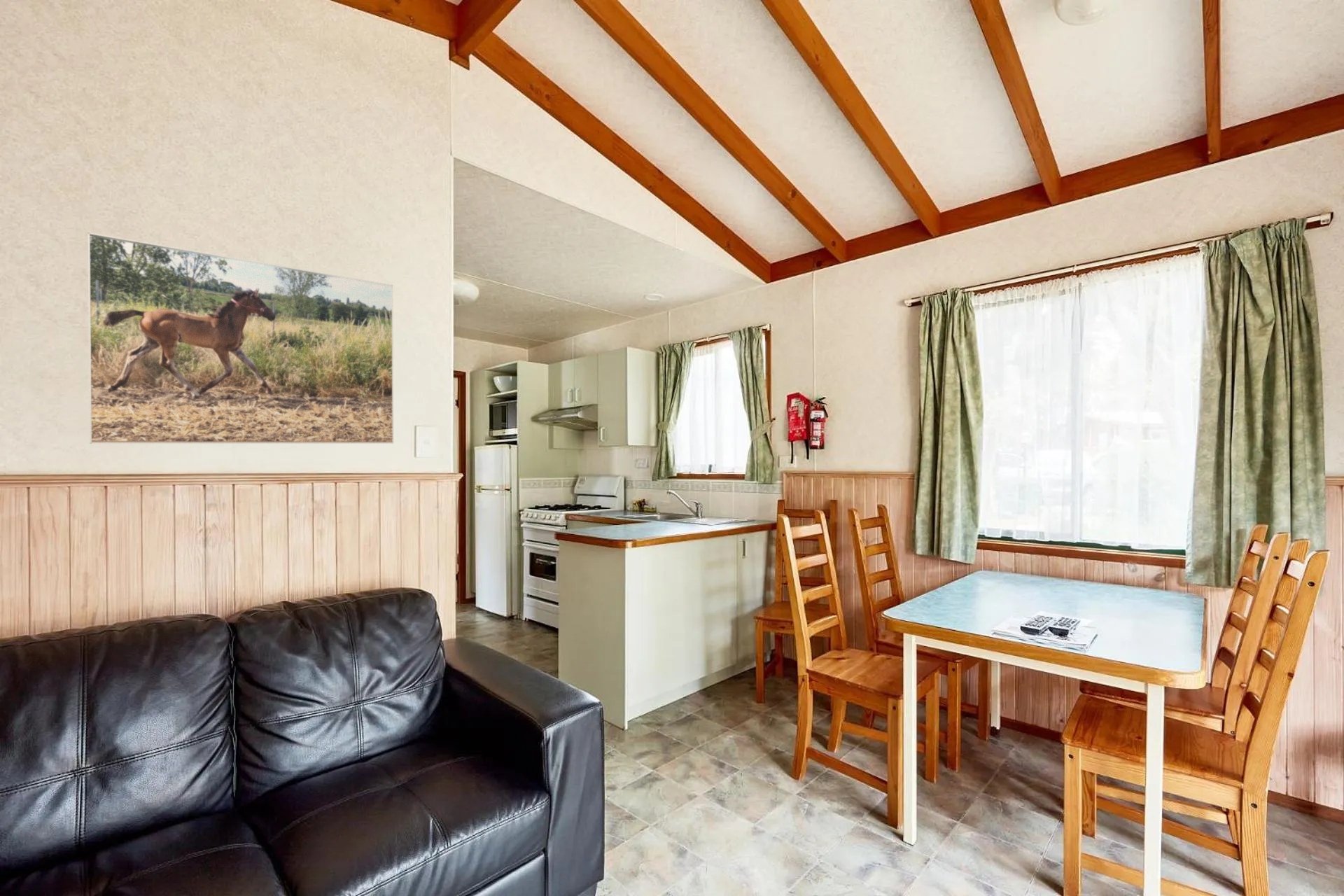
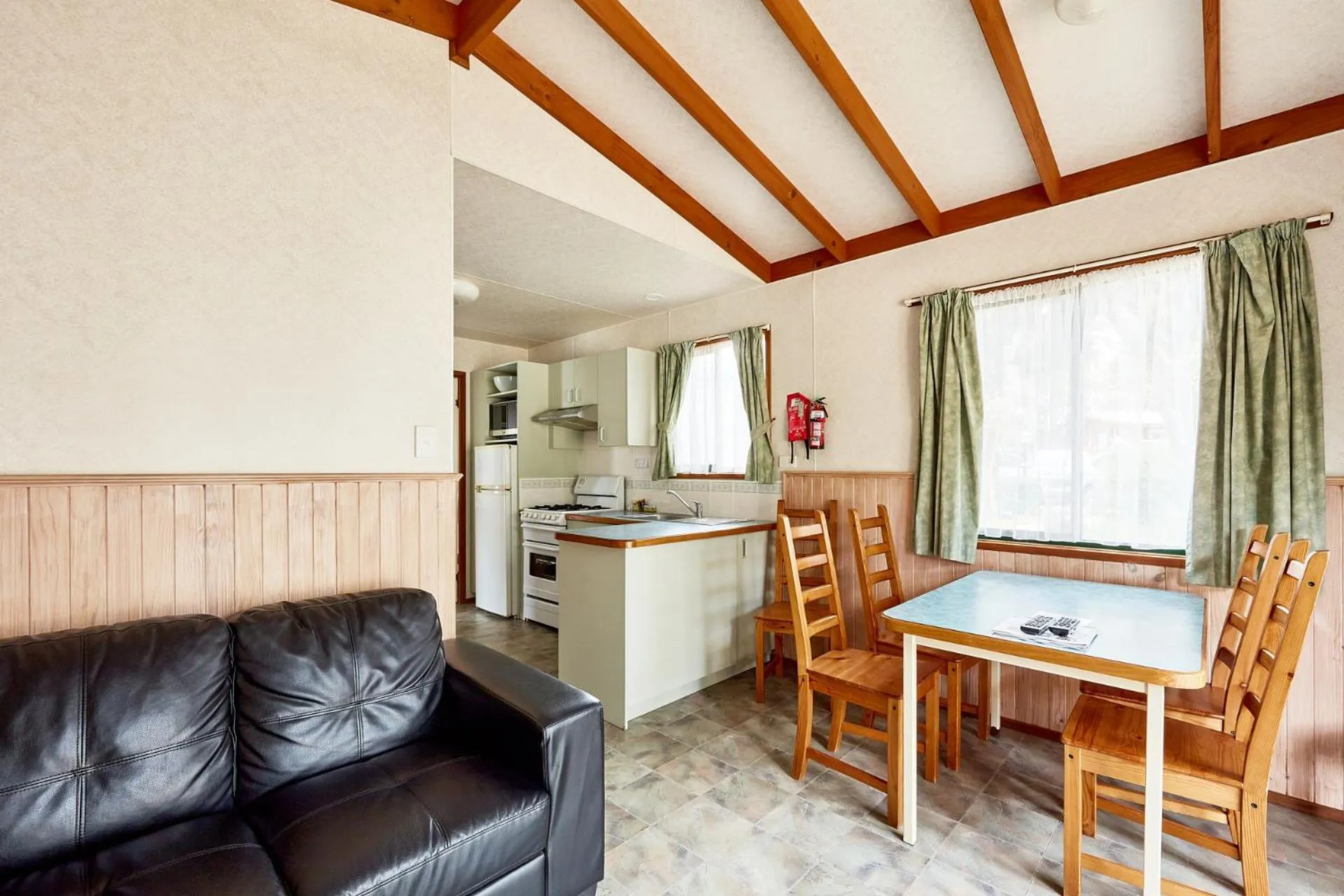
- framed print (262, 354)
